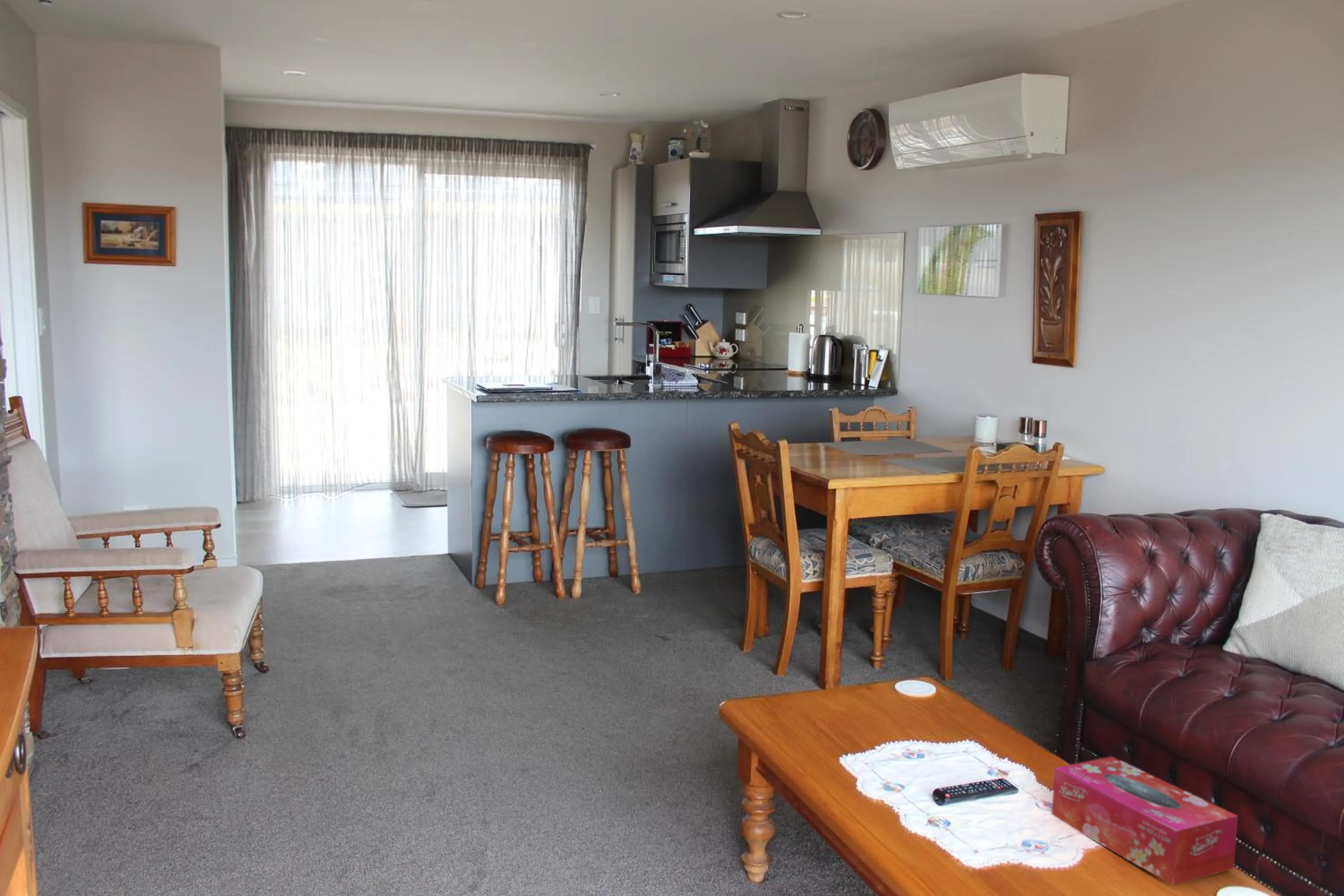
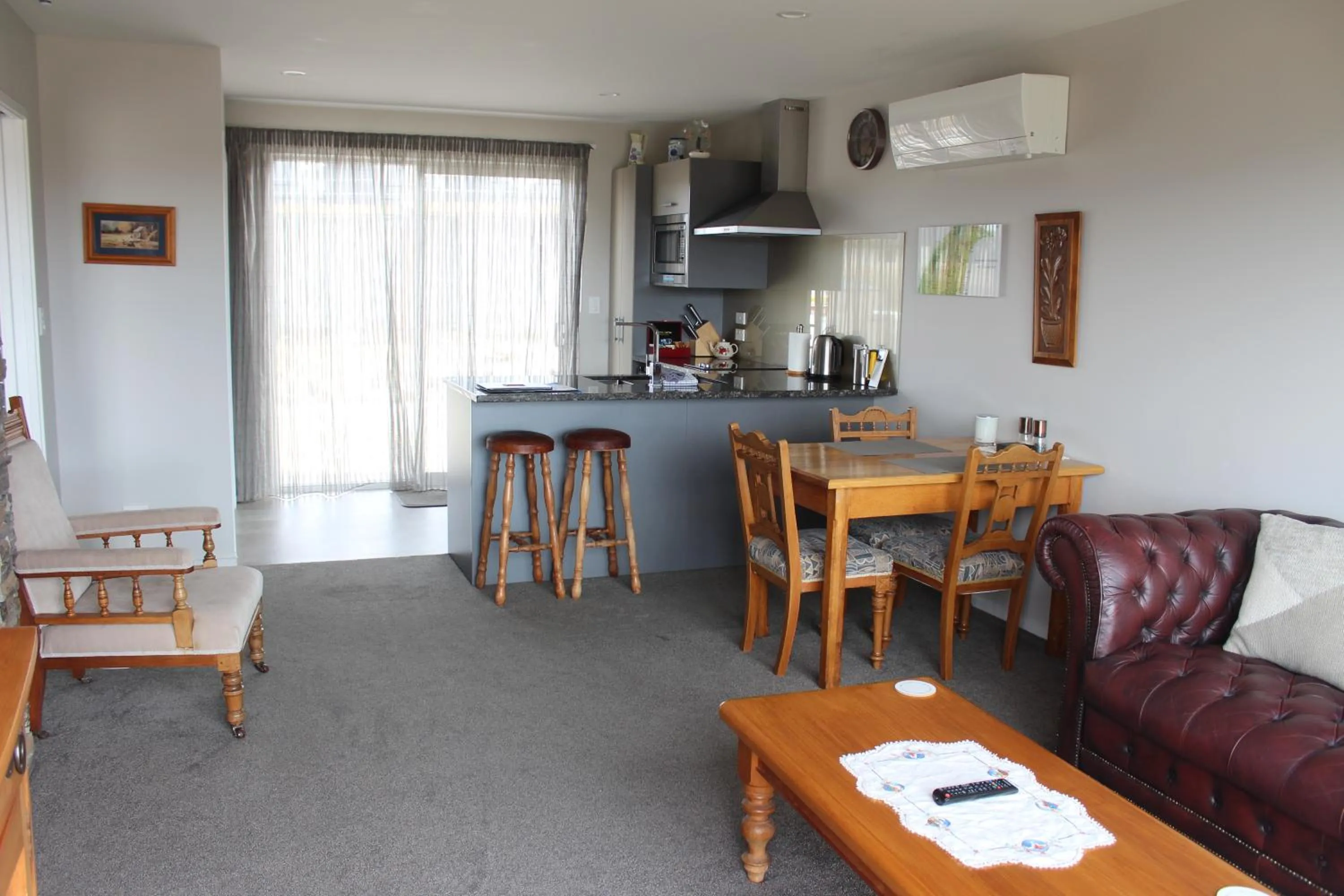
- tissue box (1140, 816)
